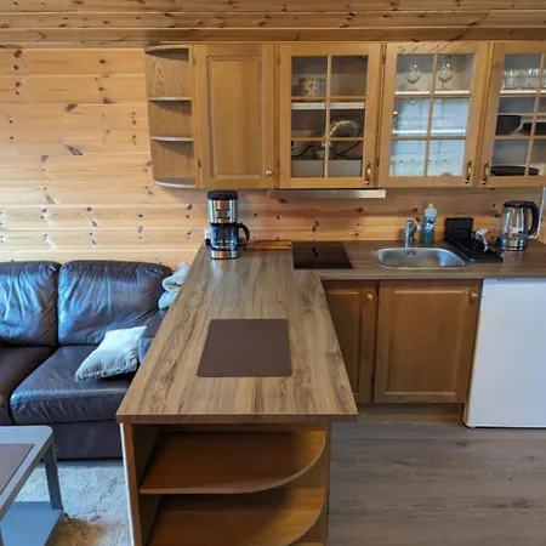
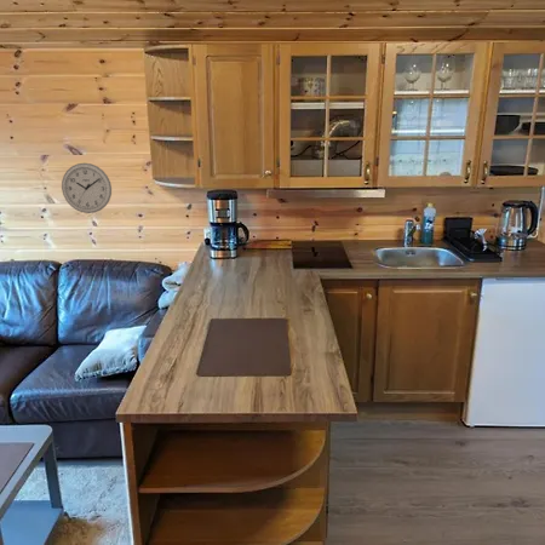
+ wall clock (86, 188)
